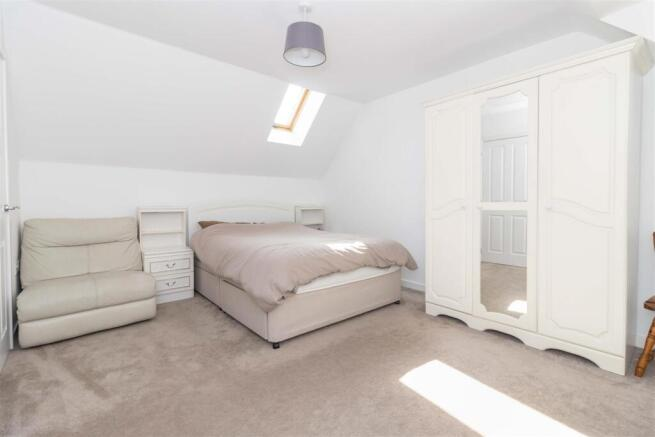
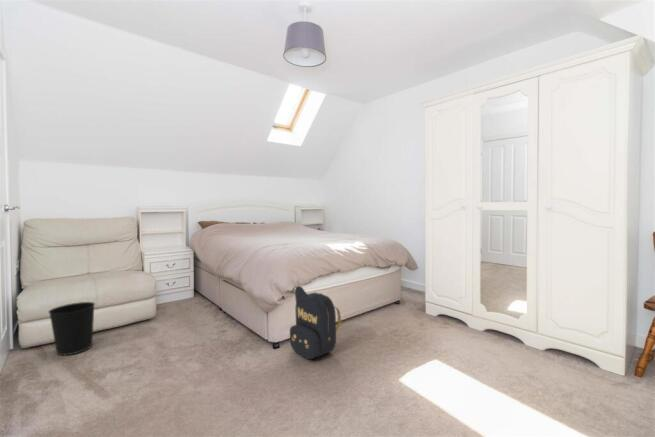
+ backpack (316, 319)
+ wastebasket (73, 328)
